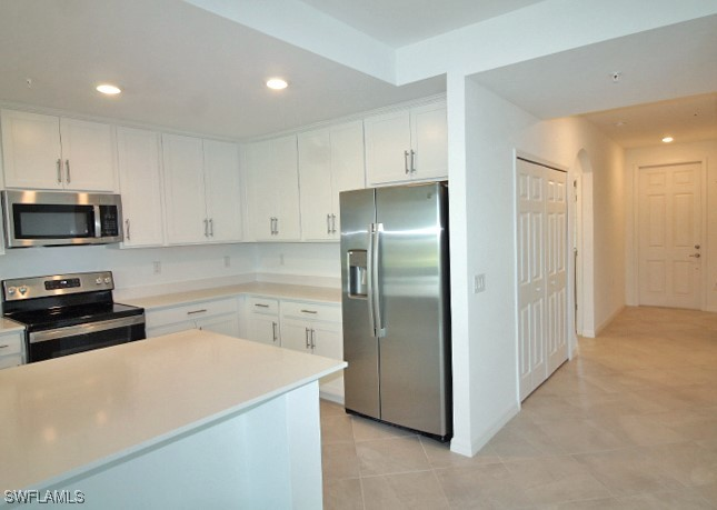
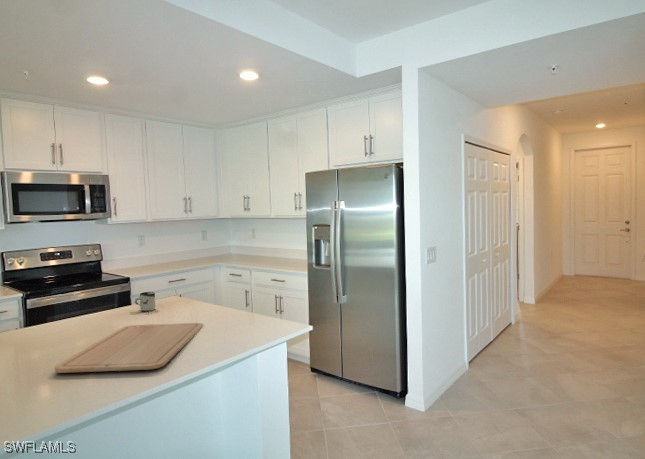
+ chopping board (140, 343)
+ cup (145, 301)
